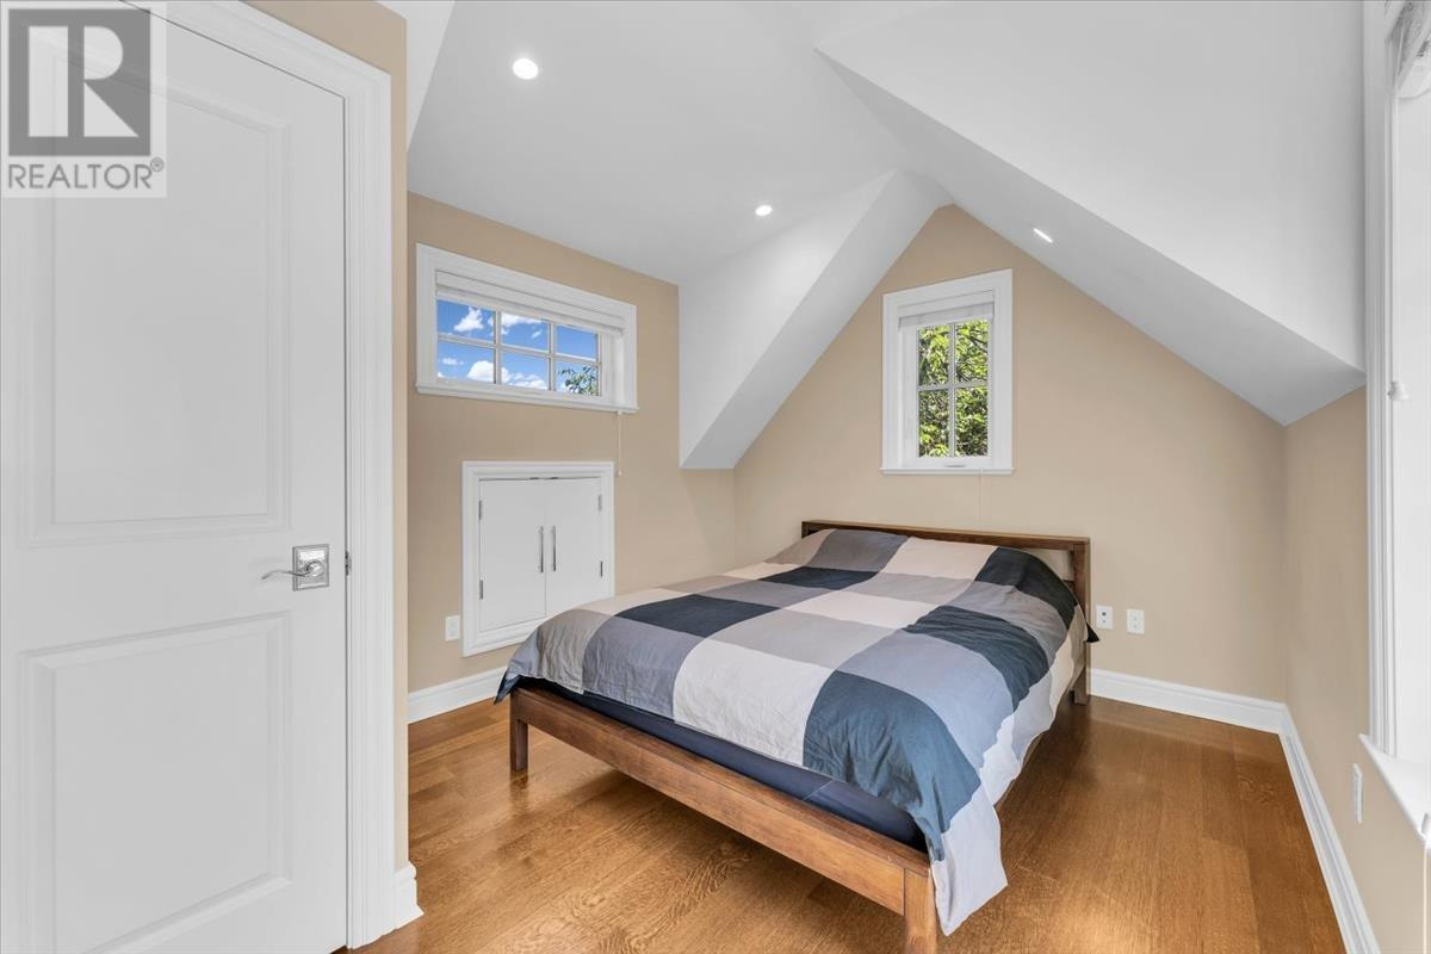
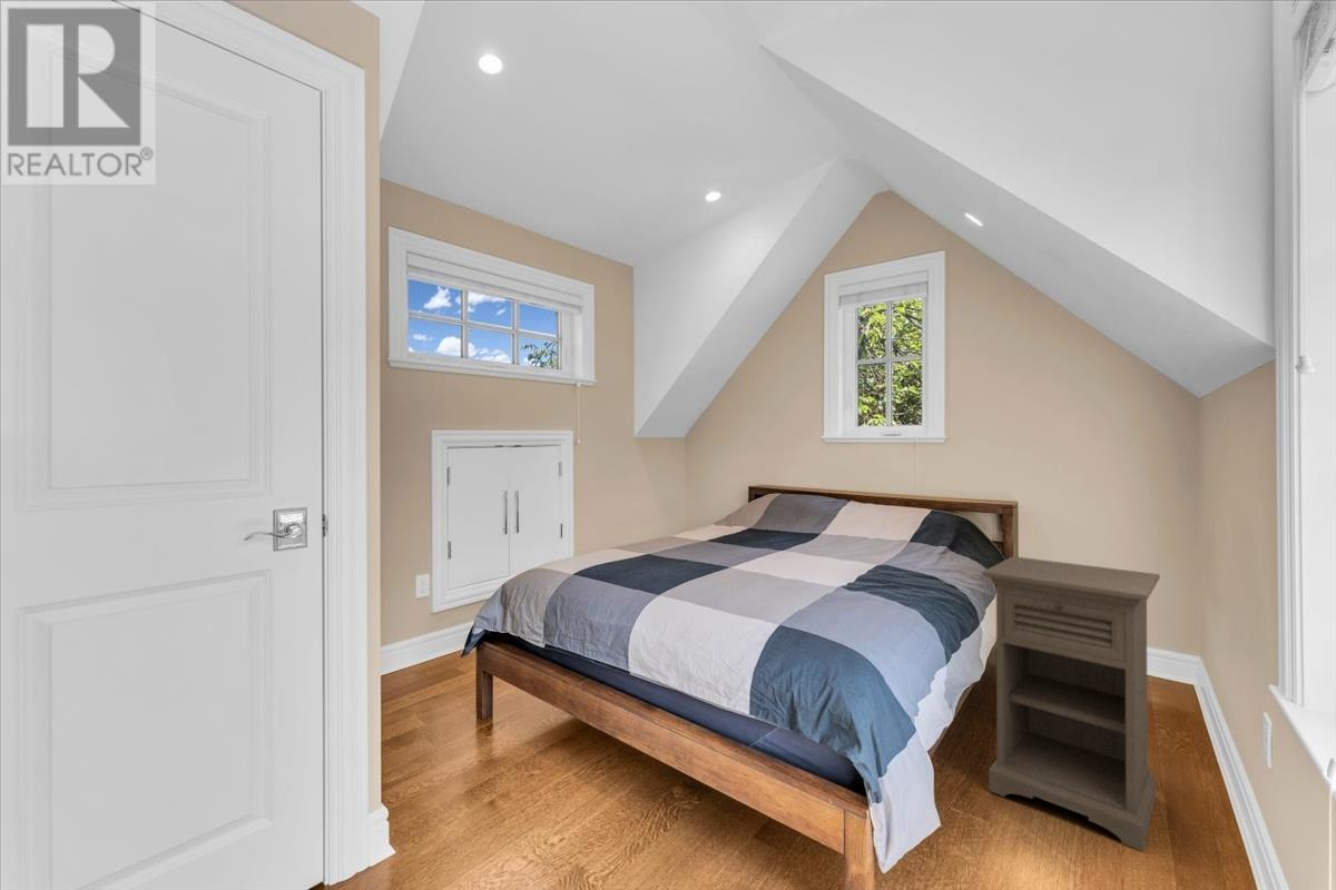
+ nightstand (1070, 683)
